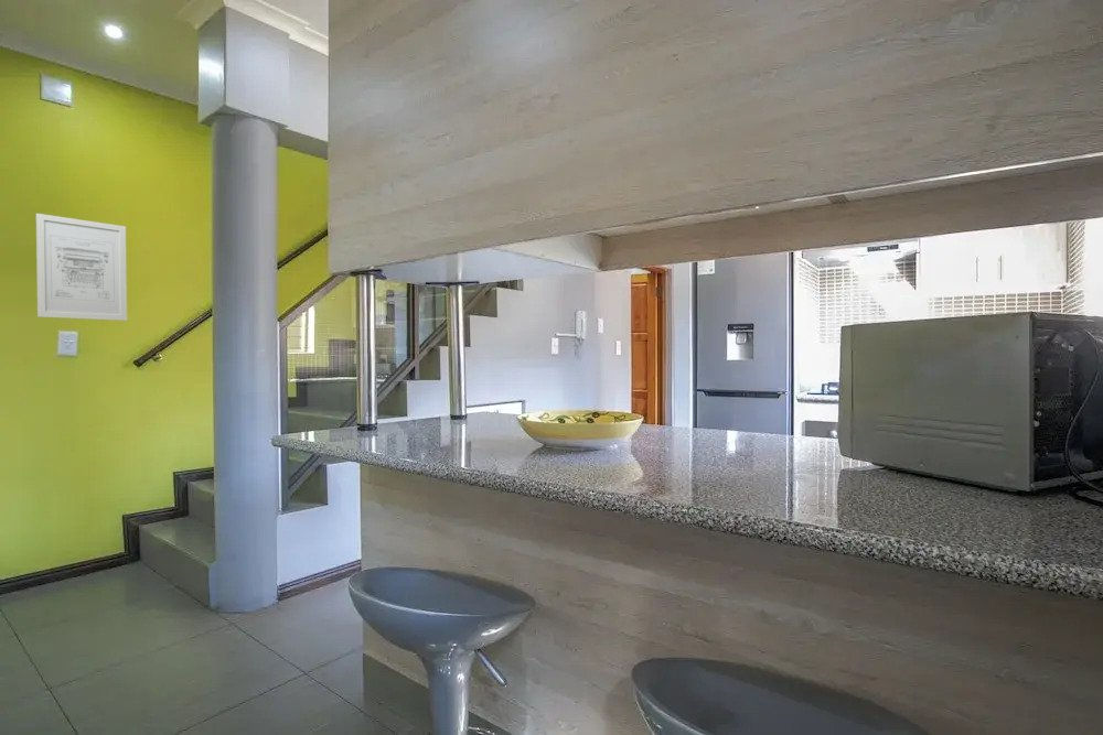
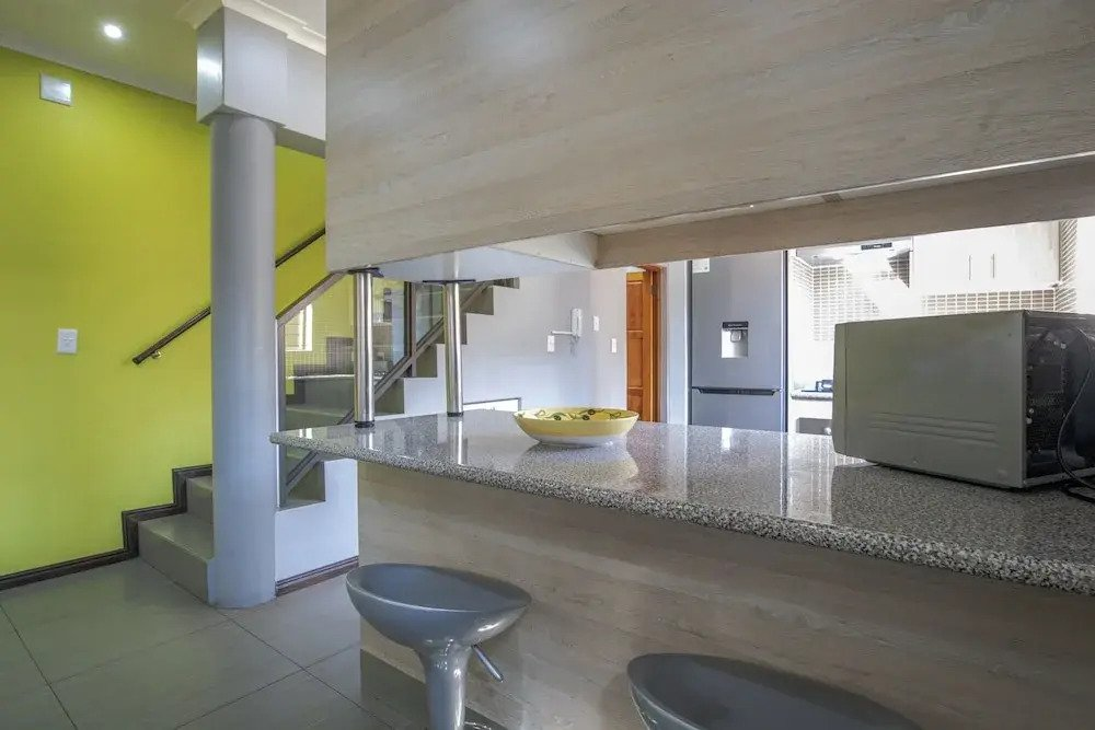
- wall art (83, 269)
